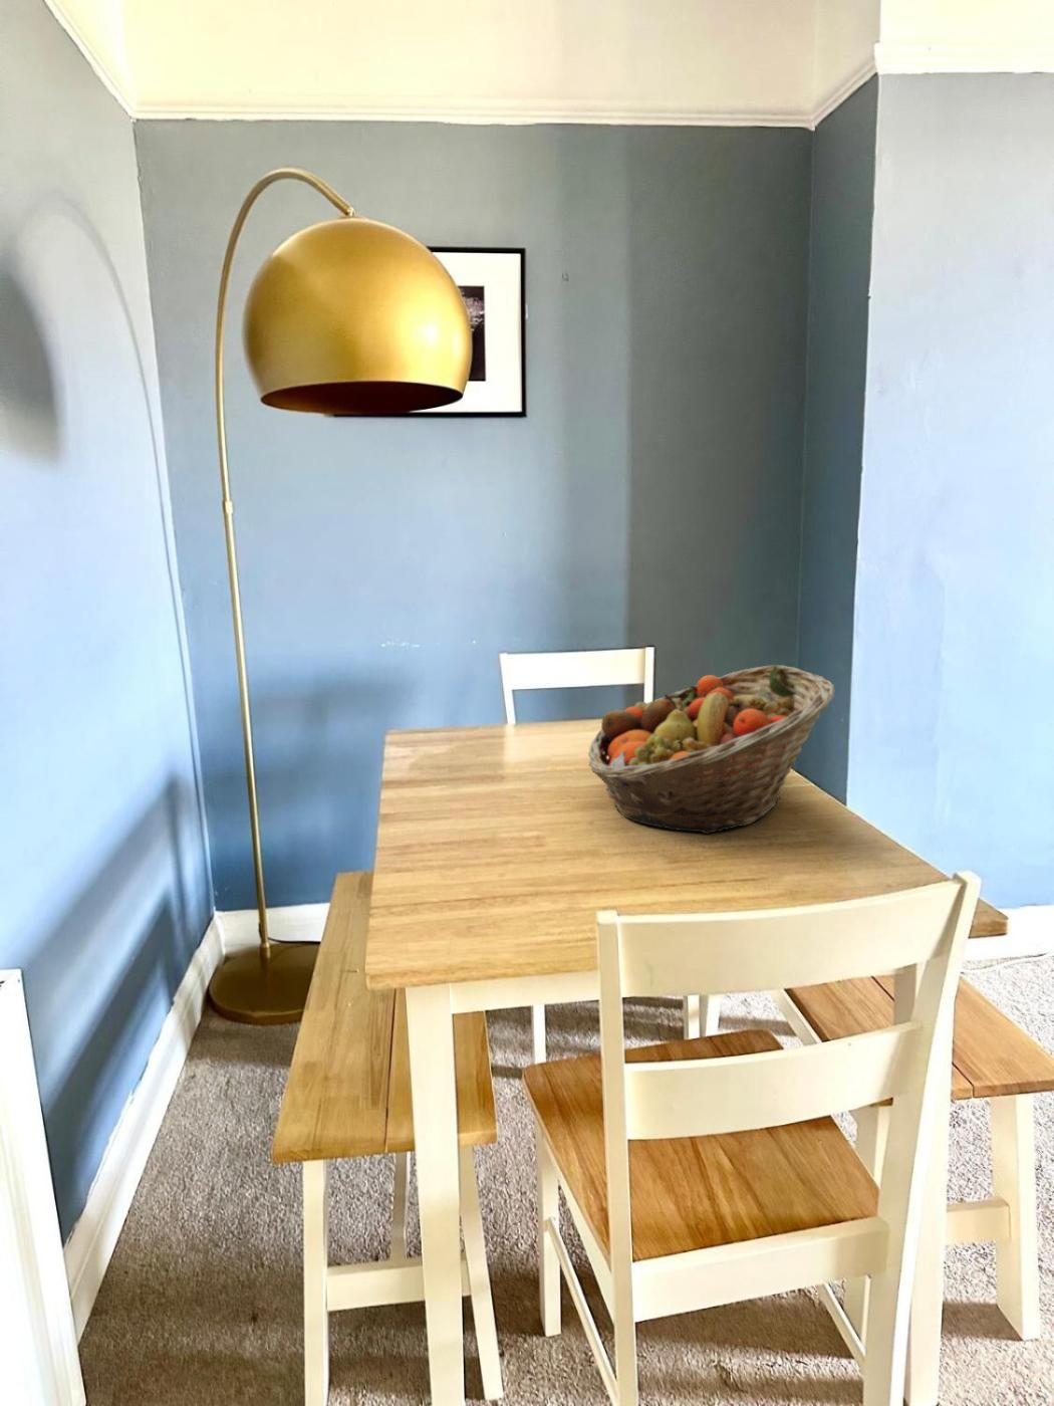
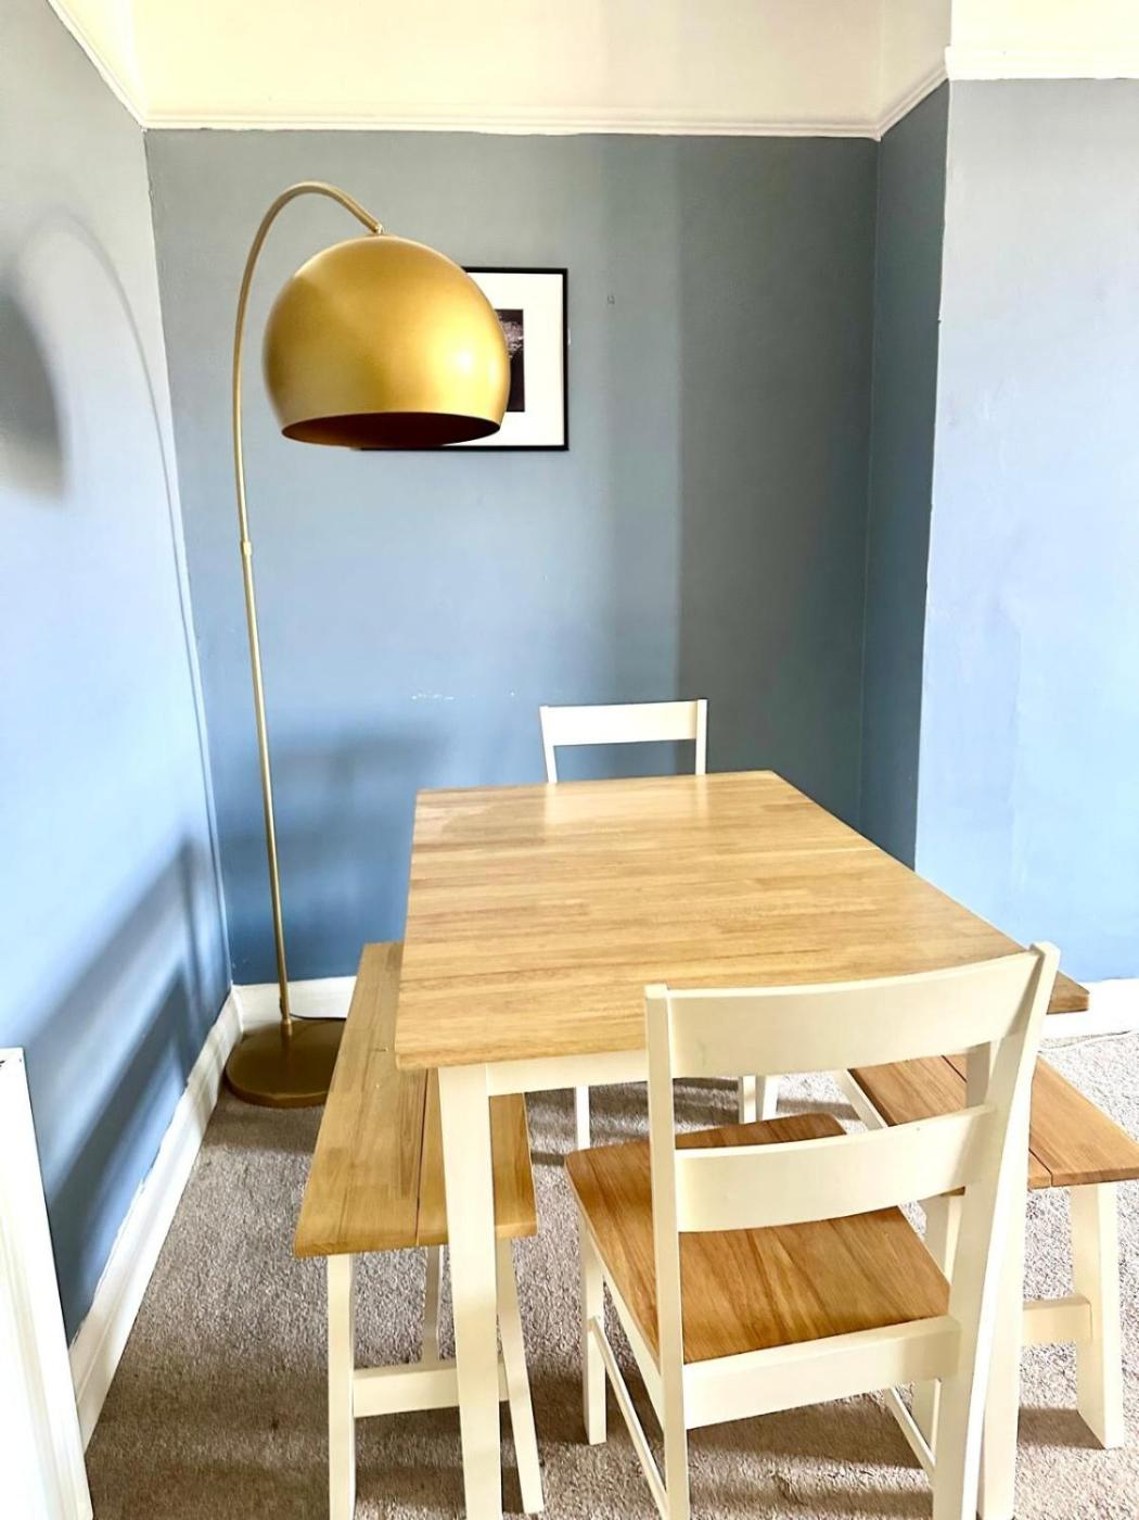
- fruit basket (704, 738)
